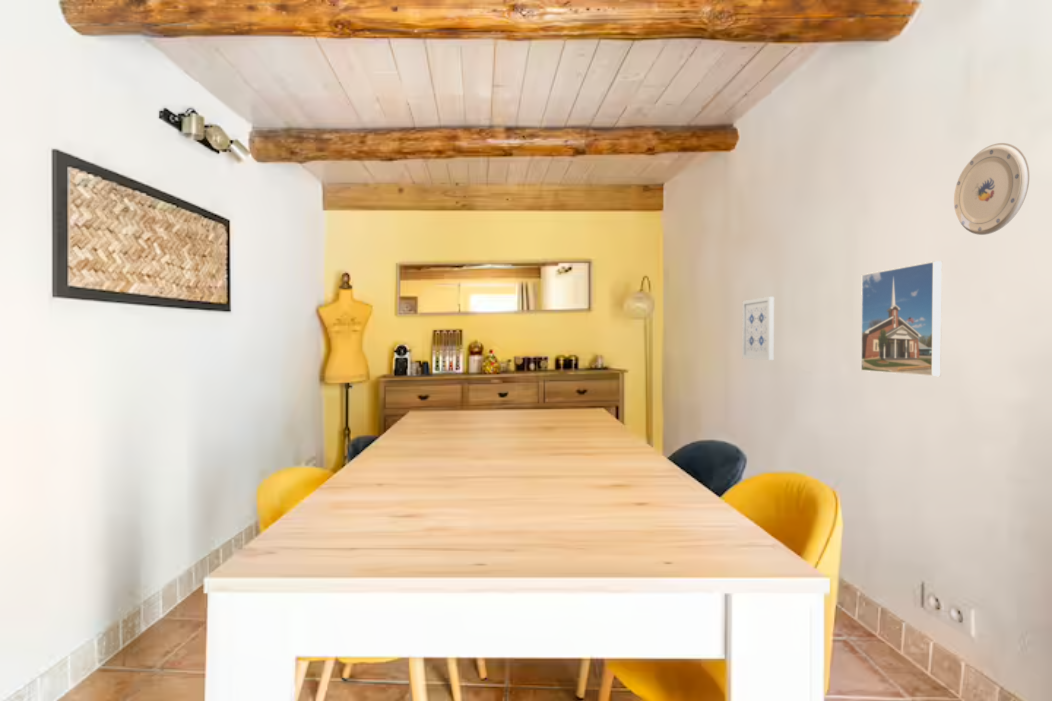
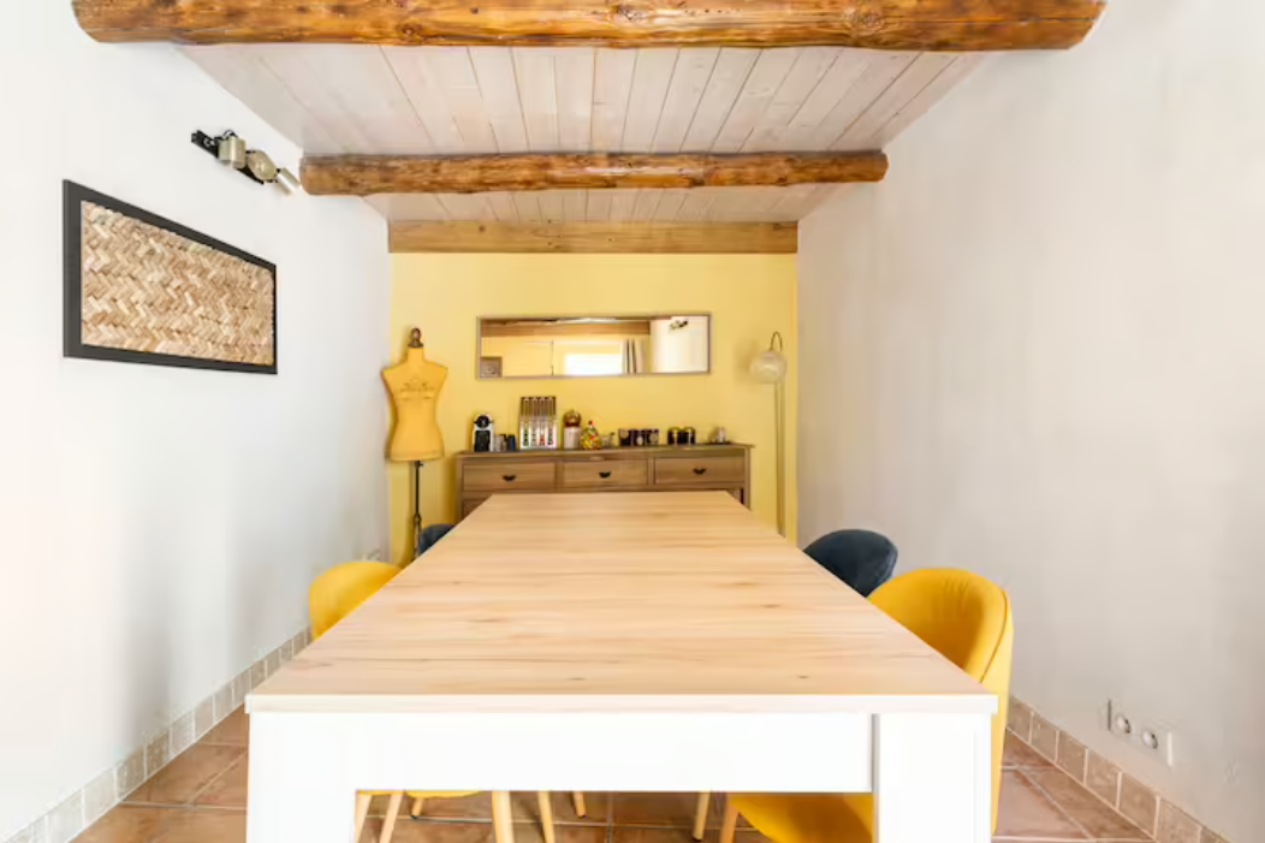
- wall art (757, 329)
- plate (987, 189)
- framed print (897, 320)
